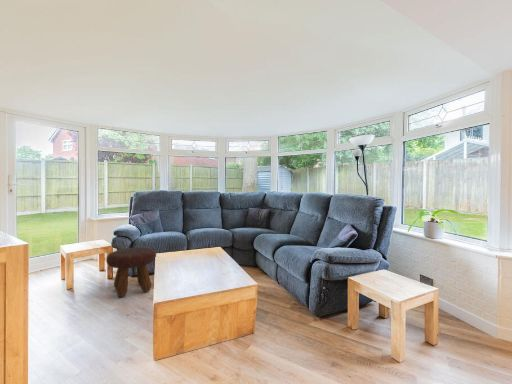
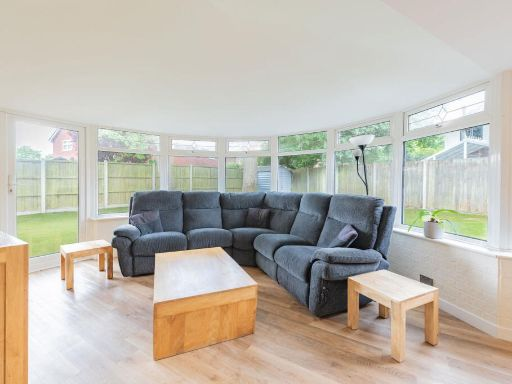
- footstool (132, 267)
